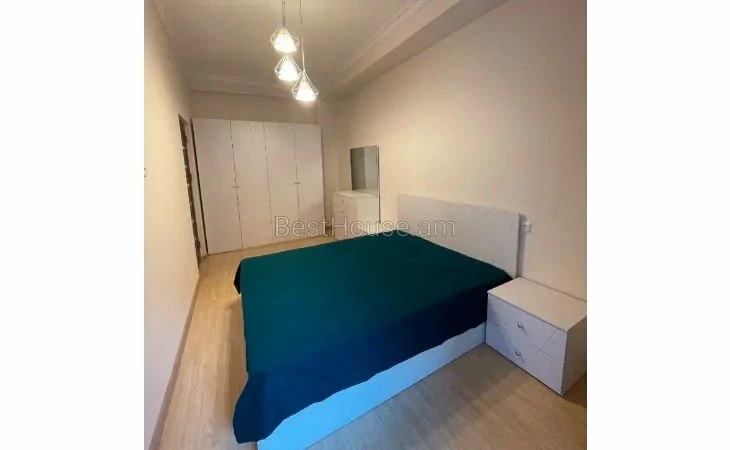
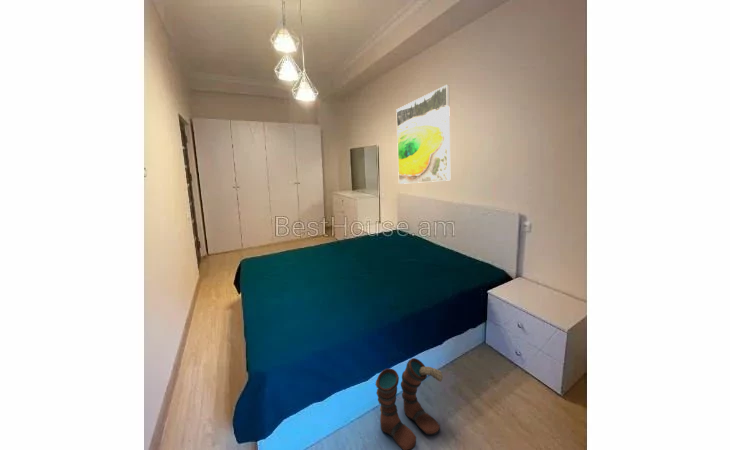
+ boots (412, 395)
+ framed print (420, 141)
